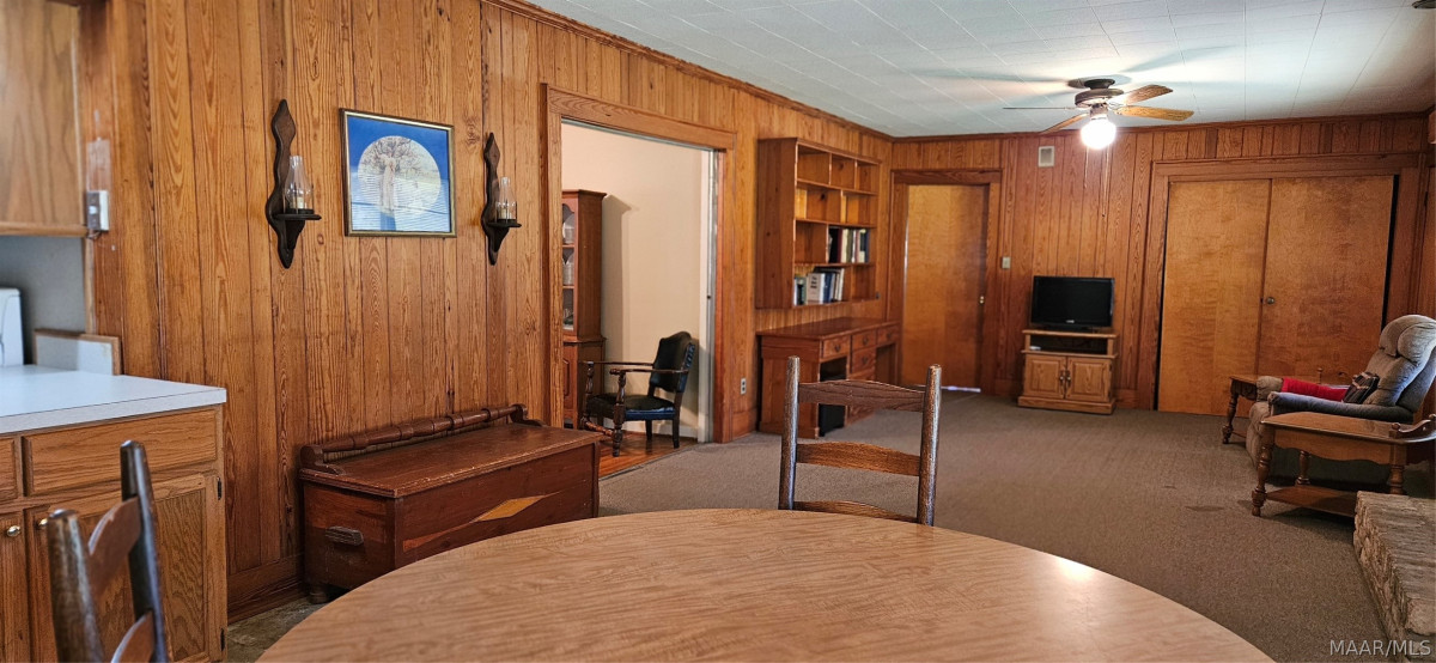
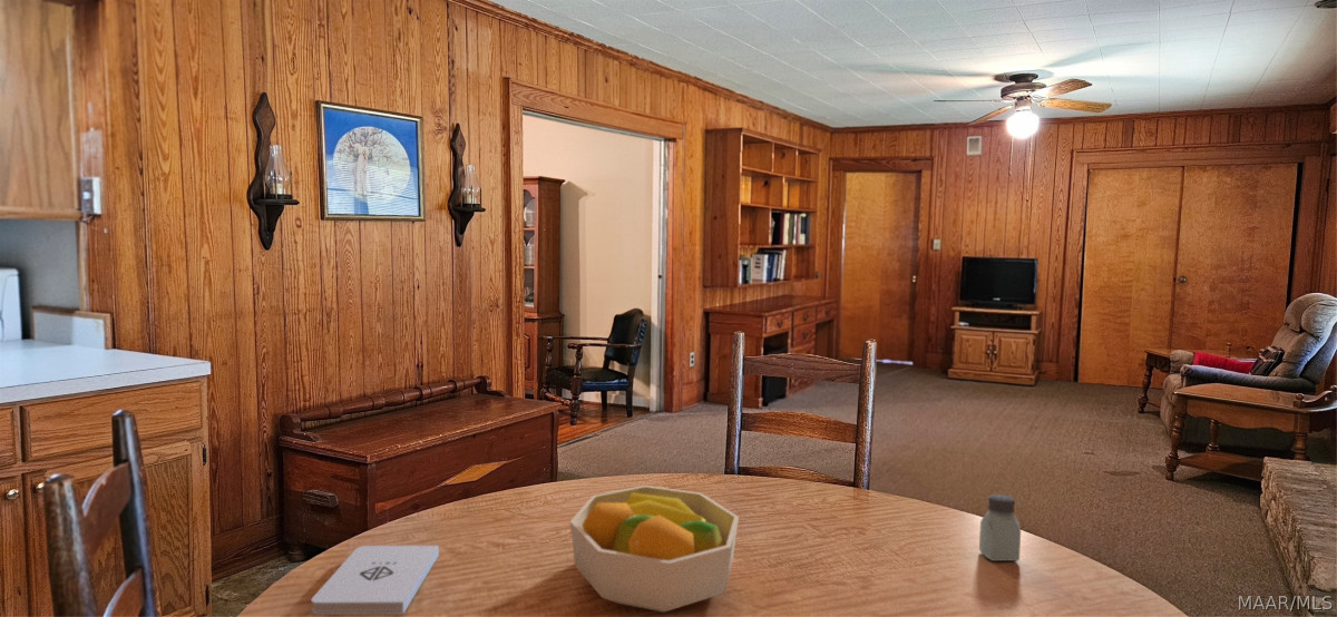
+ saltshaker (999, 527)
+ notepad (379, 577)
+ fruit bowl (655, 535)
